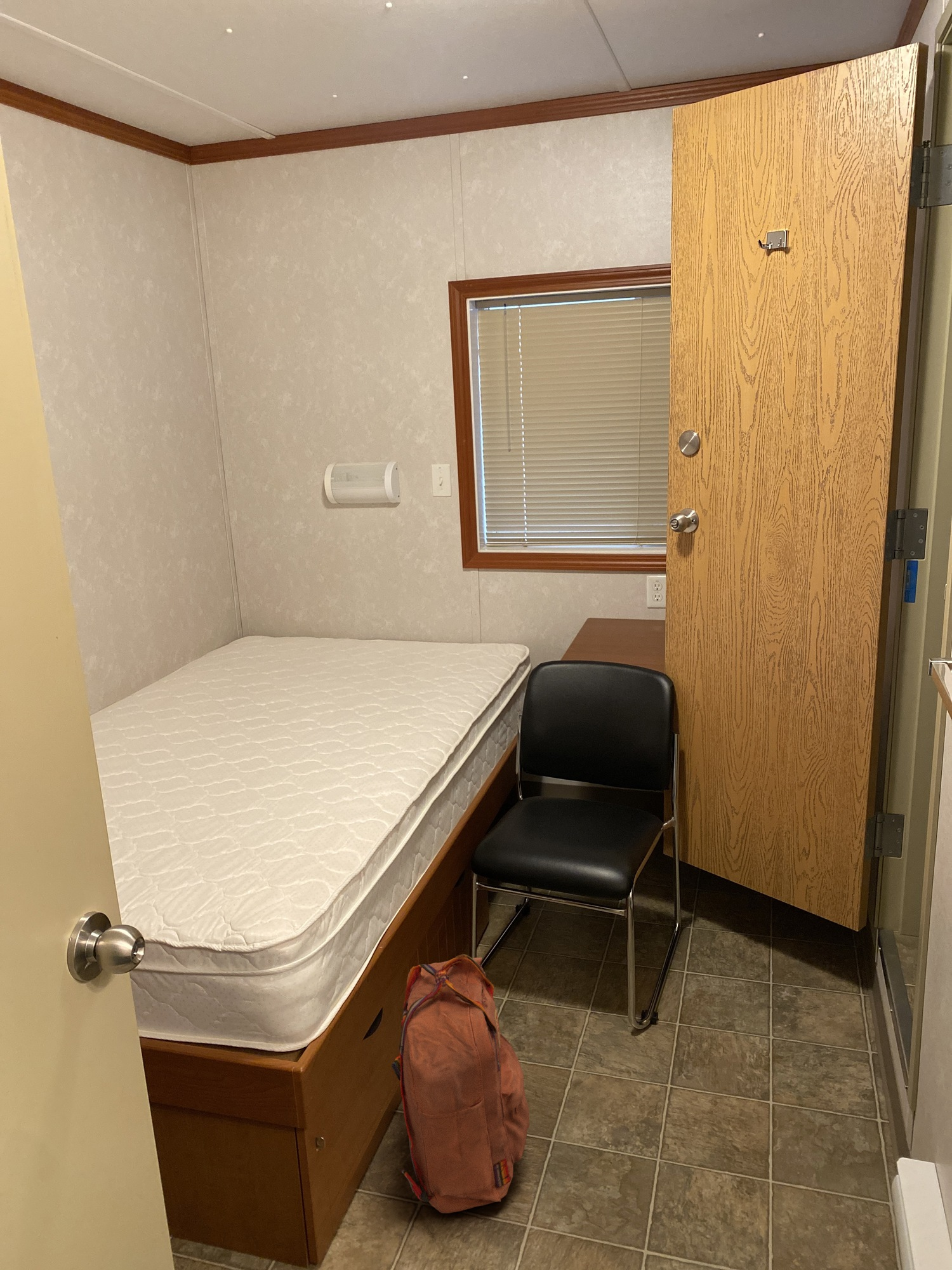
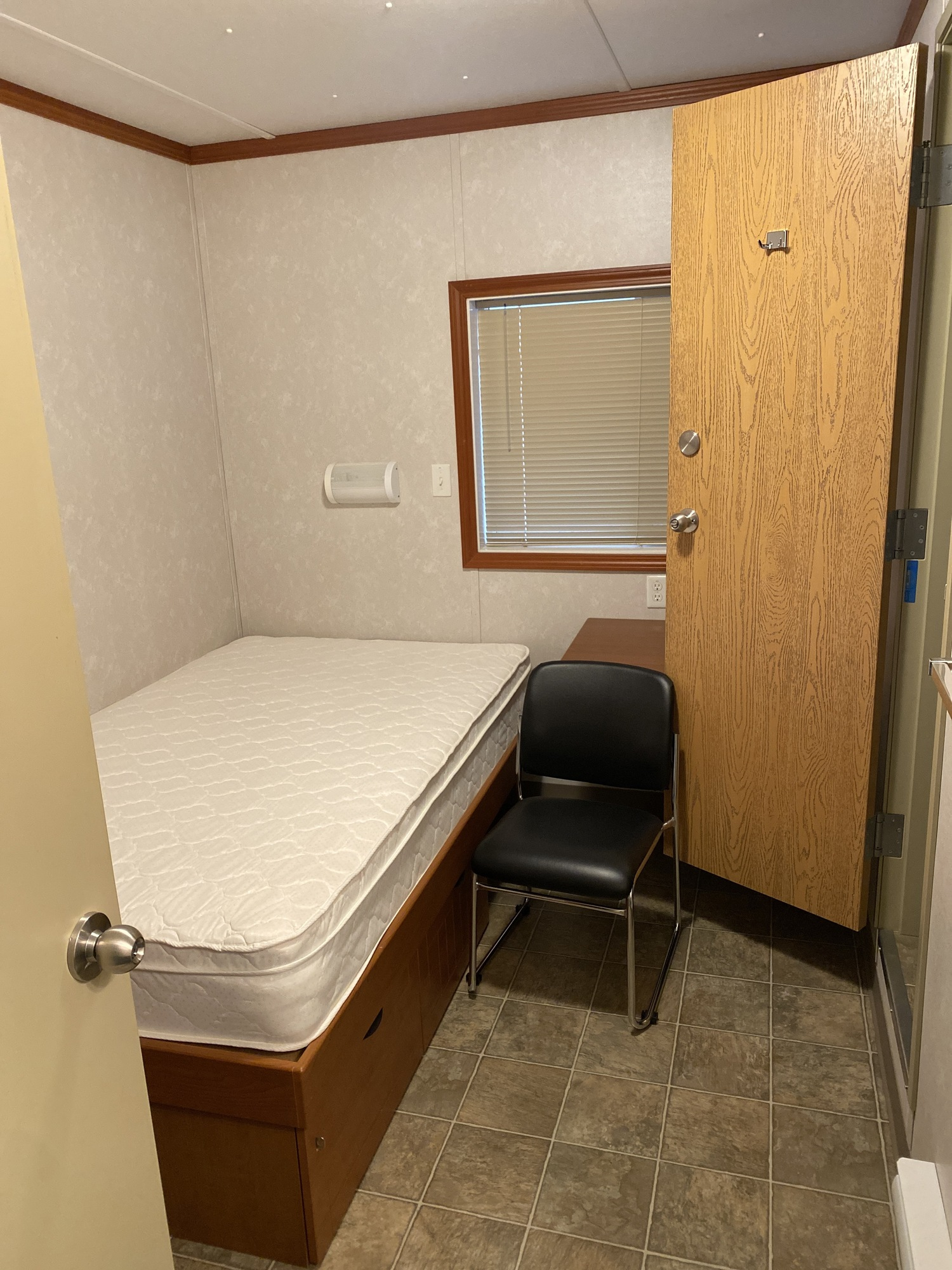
- backpack (449, 1070)
